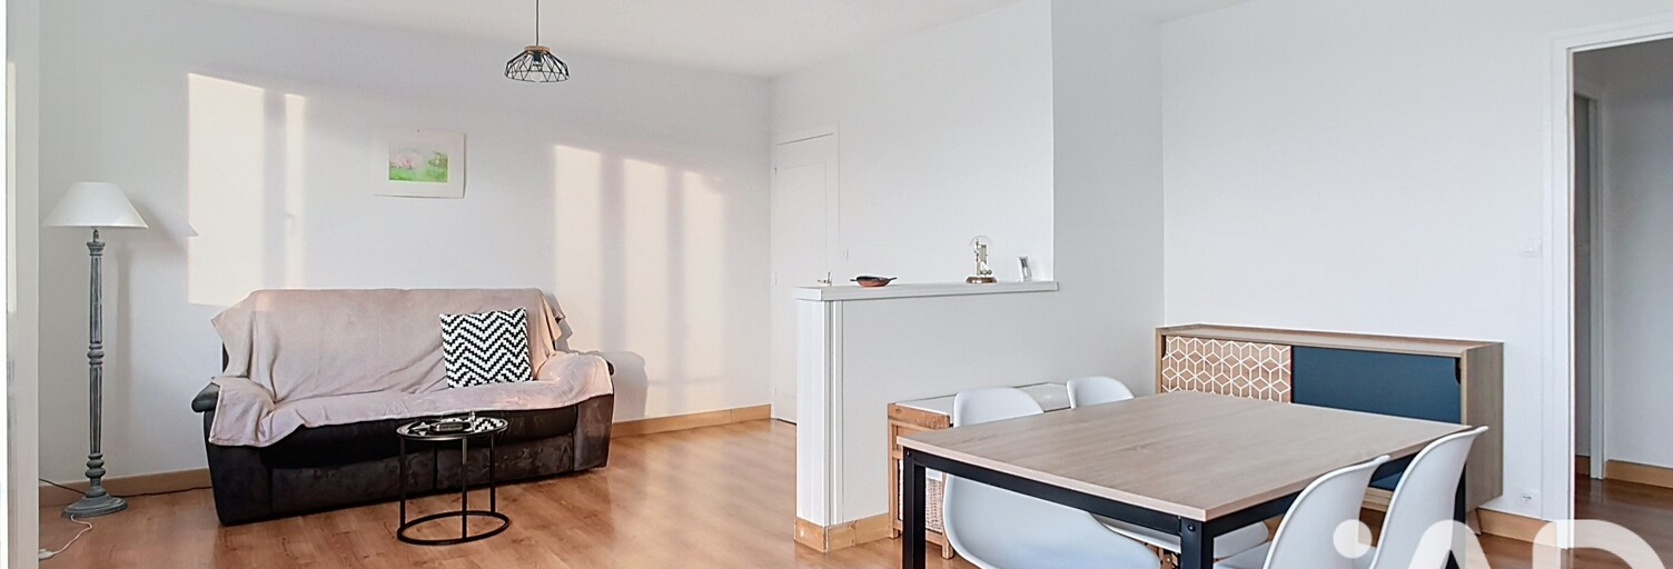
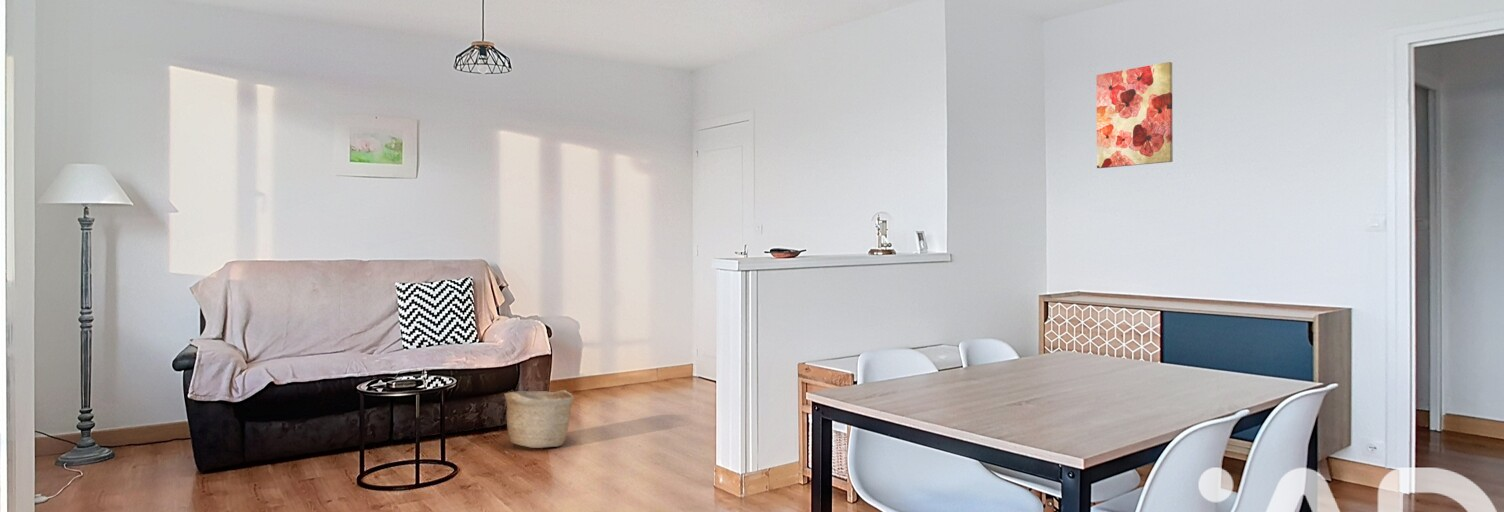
+ wall art (1133, 117)
+ basket (539, 415)
